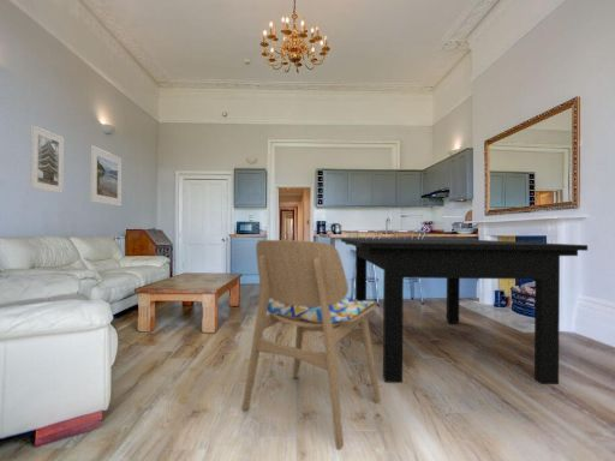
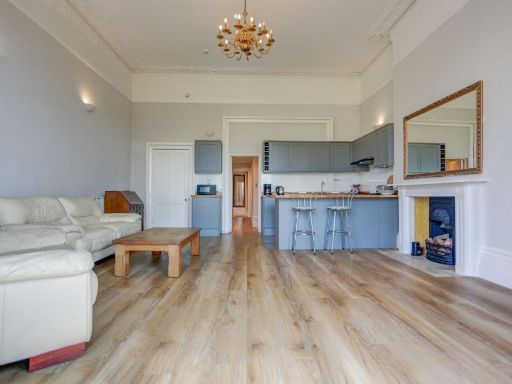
- dining chair (314, 322)
- dining table (429, 277)
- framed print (48, 161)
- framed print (107, 178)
